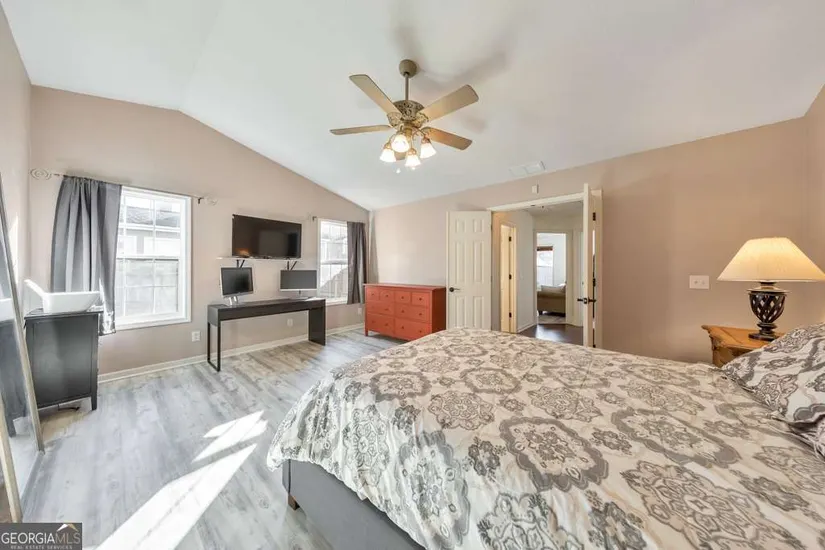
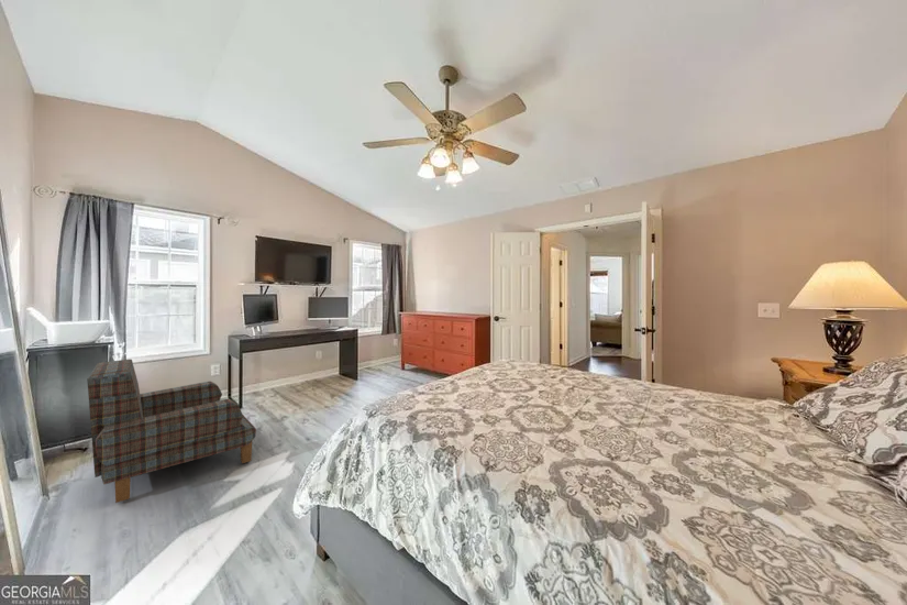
+ armchair (179, 410)
